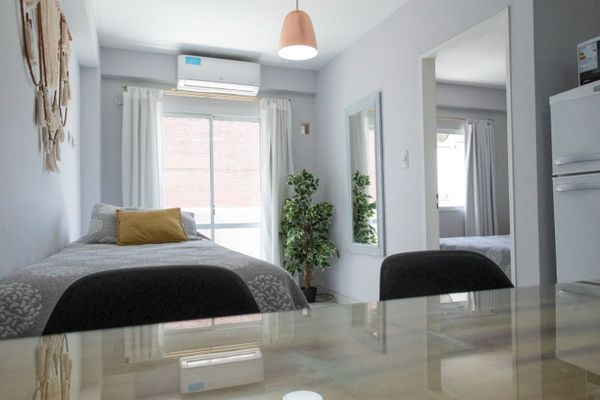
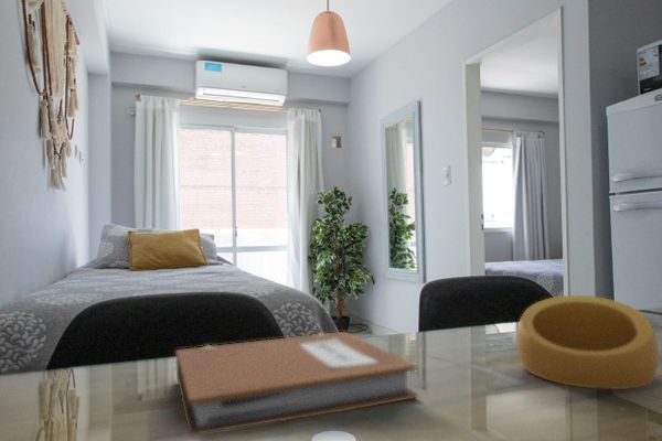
+ ring (583, 335)
+ notebook (290, 369)
